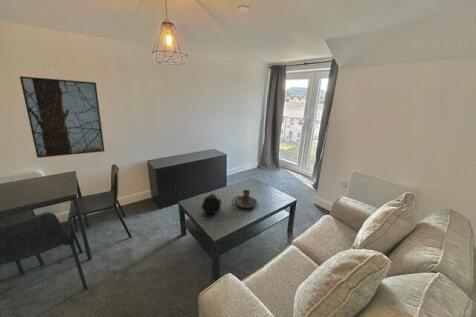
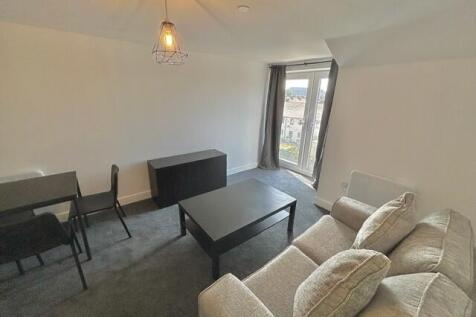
- decorative tray (211, 204)
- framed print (67, 118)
- candle holder (243, 198)
